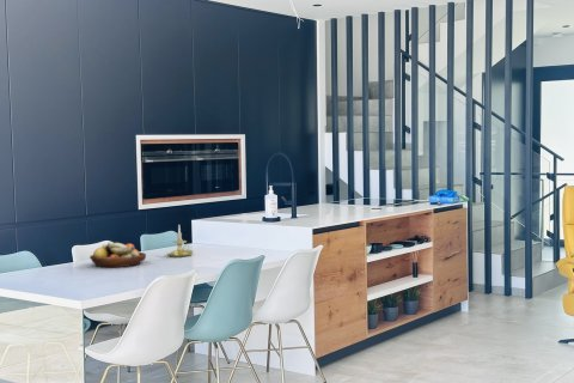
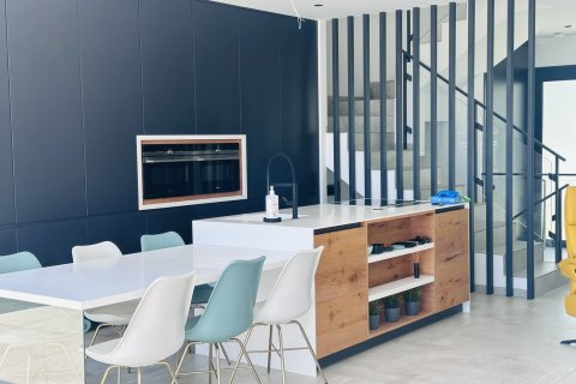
- candle holder (181, 239)
- fruit bowl (118, 253)
